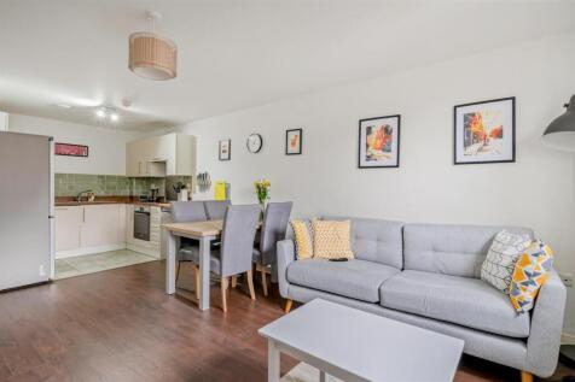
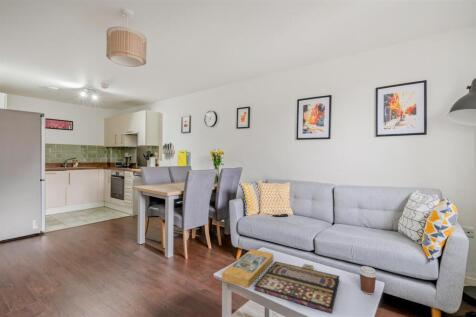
+ coffee cup (367, 280)
+ board game (283, 272)
